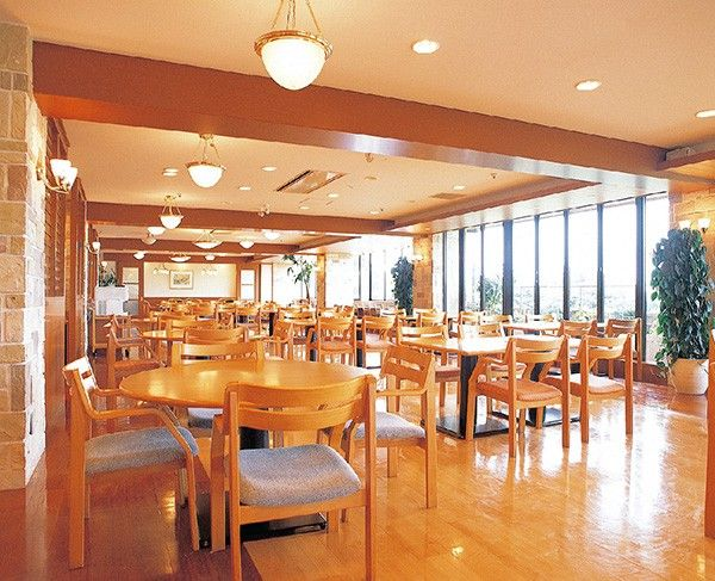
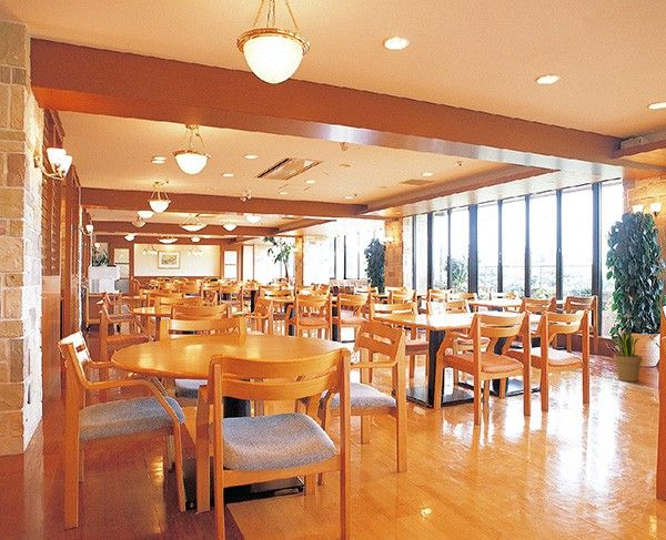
+ potted plant (625, 354)
